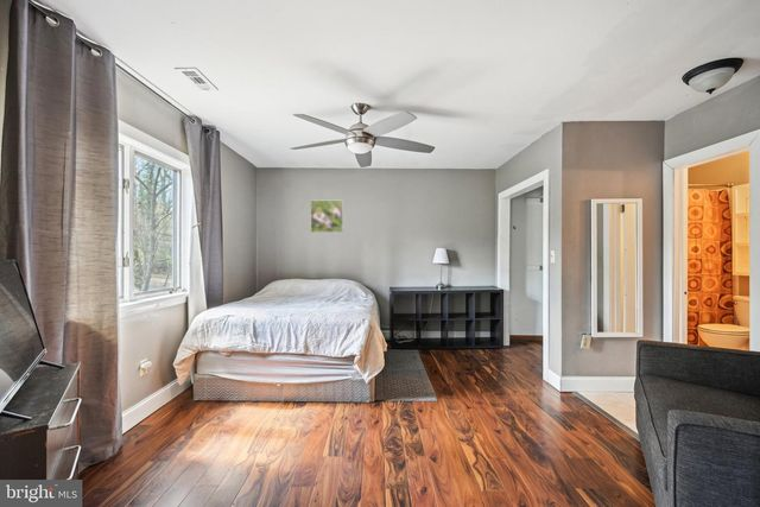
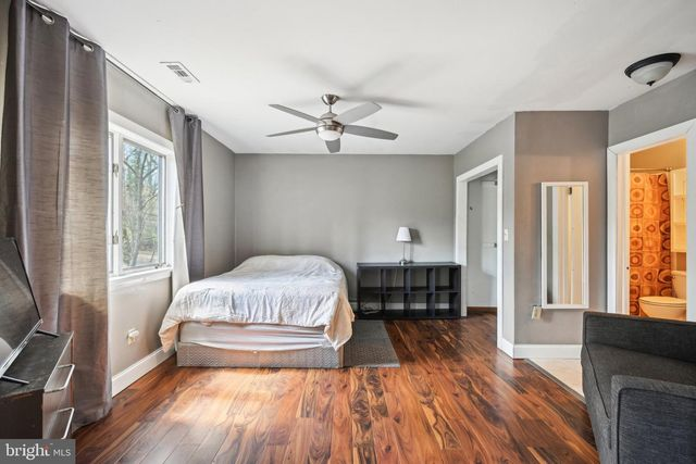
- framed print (327, 216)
